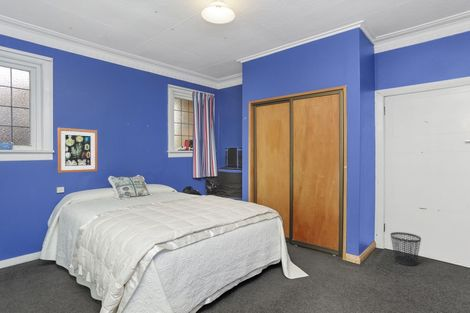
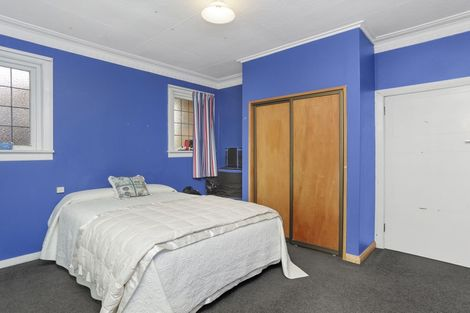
- wastebasket (405, 249)
- wall art (78, 150)
